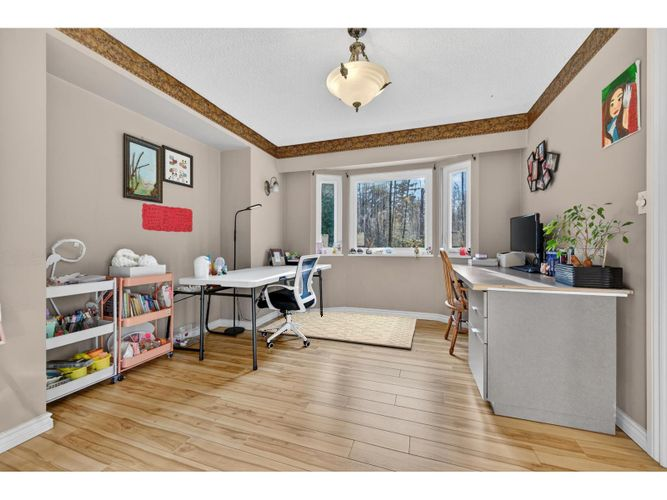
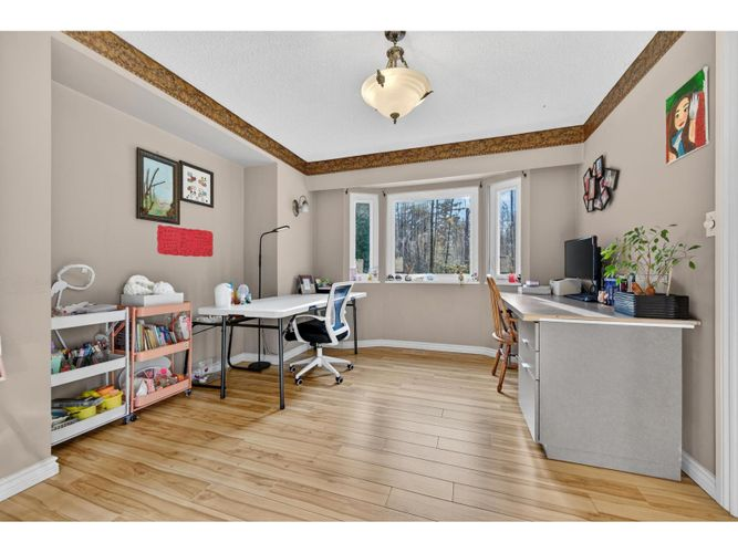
- rug (343, 324)
